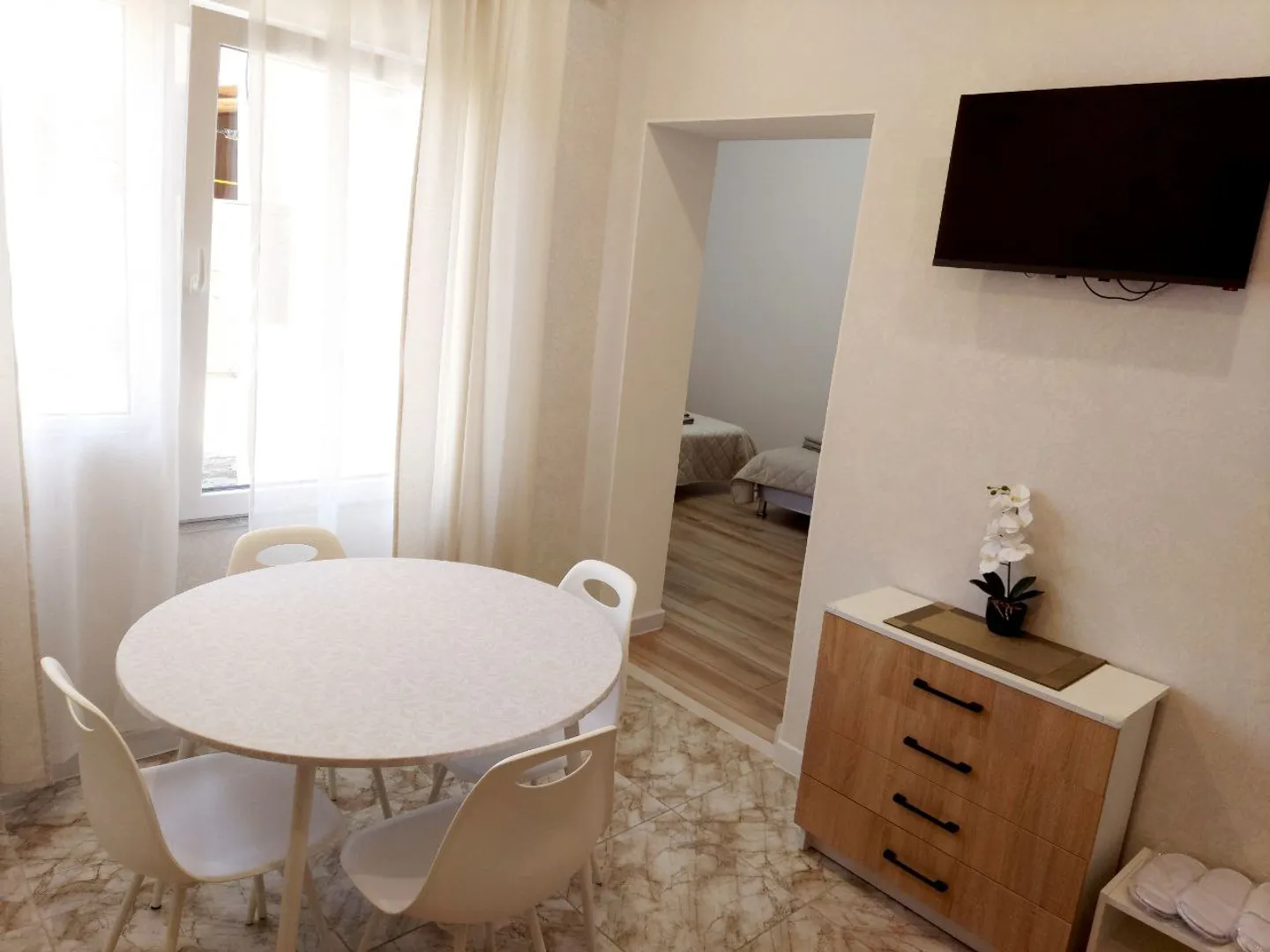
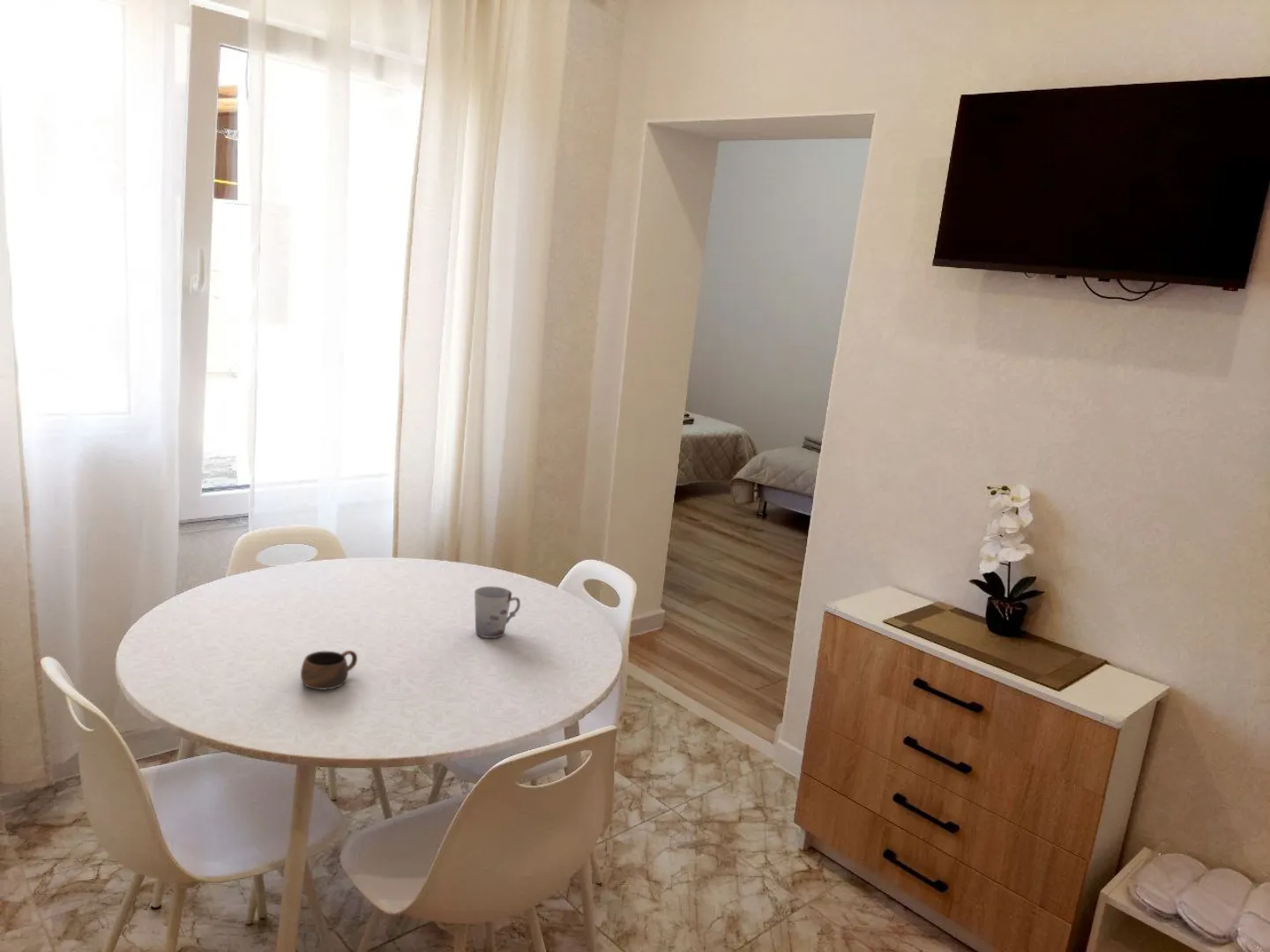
+ cup (332, 668)
+ cup (497, 612)
